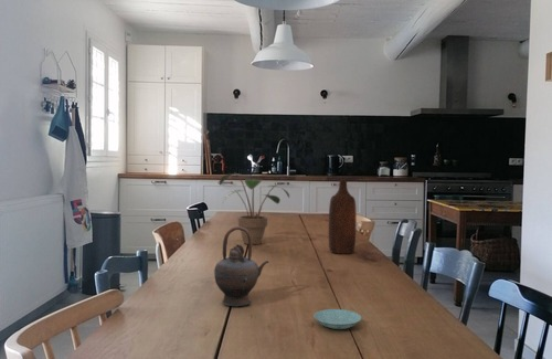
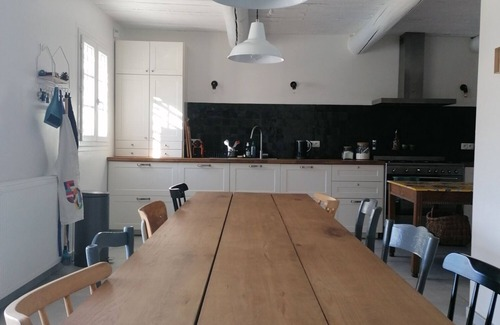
- bottle (342, 215)
- teapot (242, 265)
- potted plant (253, 208)
- saucer (337, 320)
